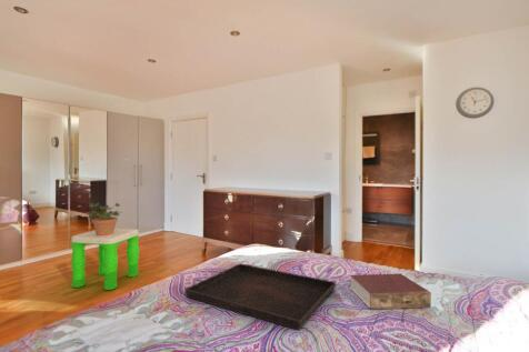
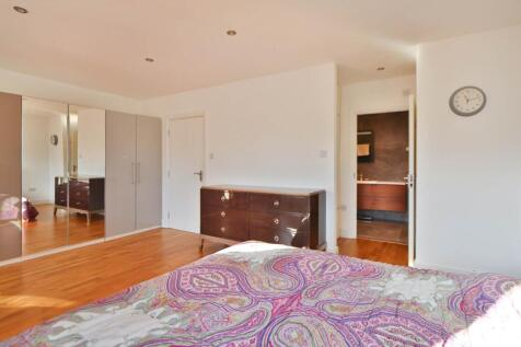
- stool (107, 255)
- book (387, 290)
- potted plant (101, 218)
- serving tray (262, 289)
